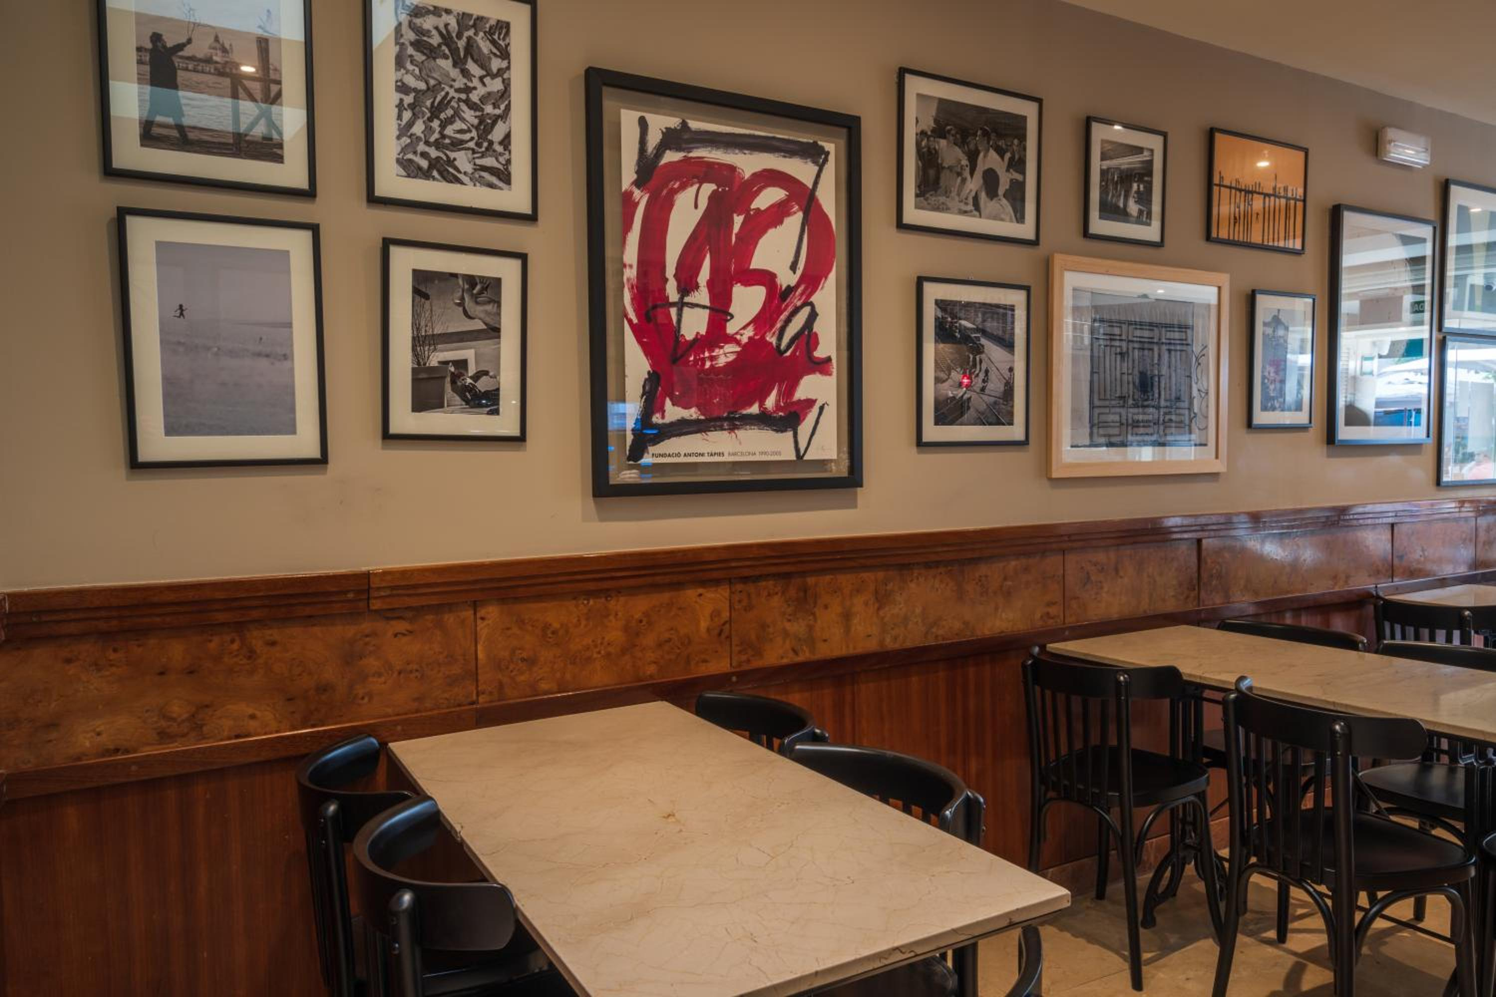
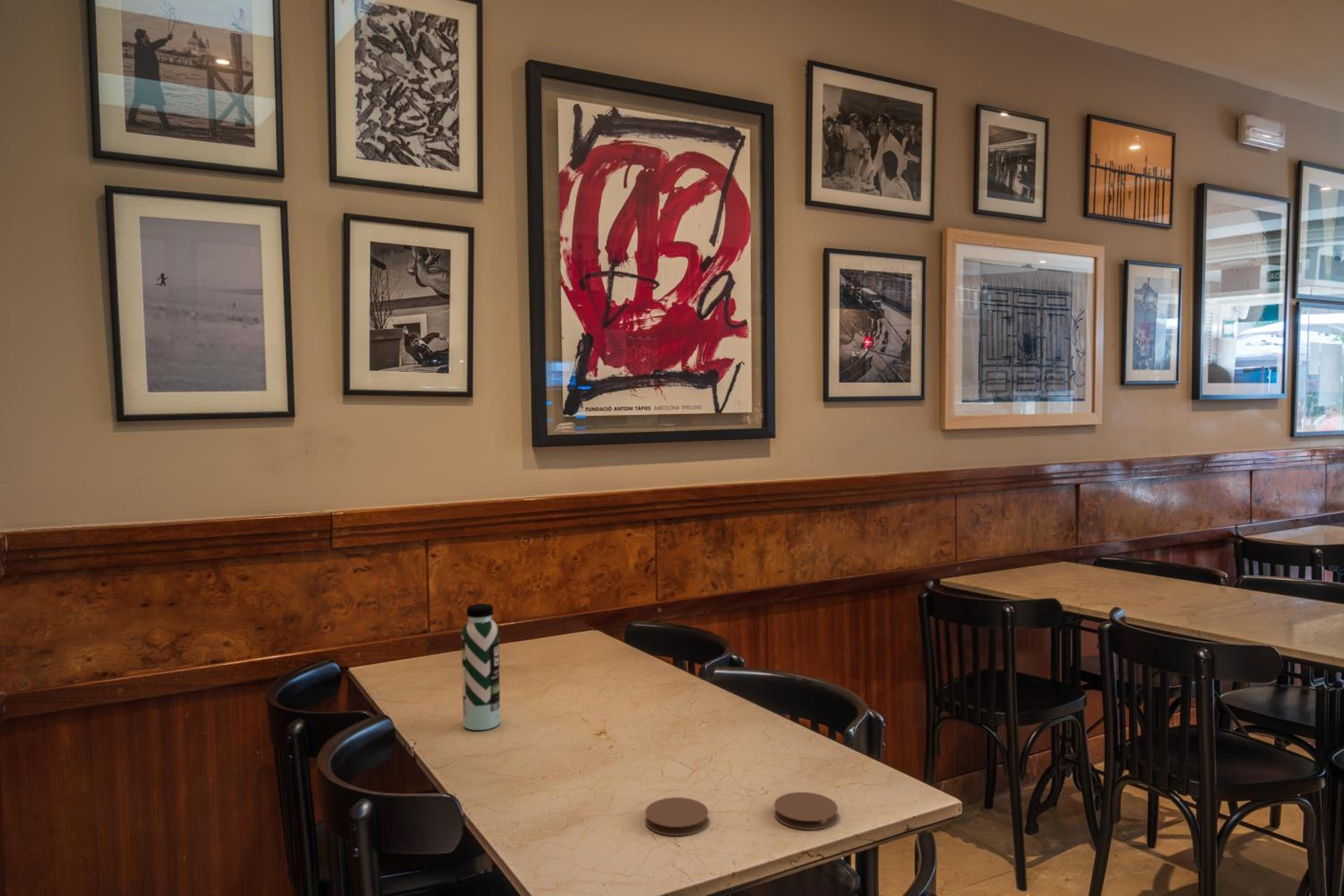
+ water bottle (481, 665)
+ coaster (806, 810)
+ coaster (676, 815)
